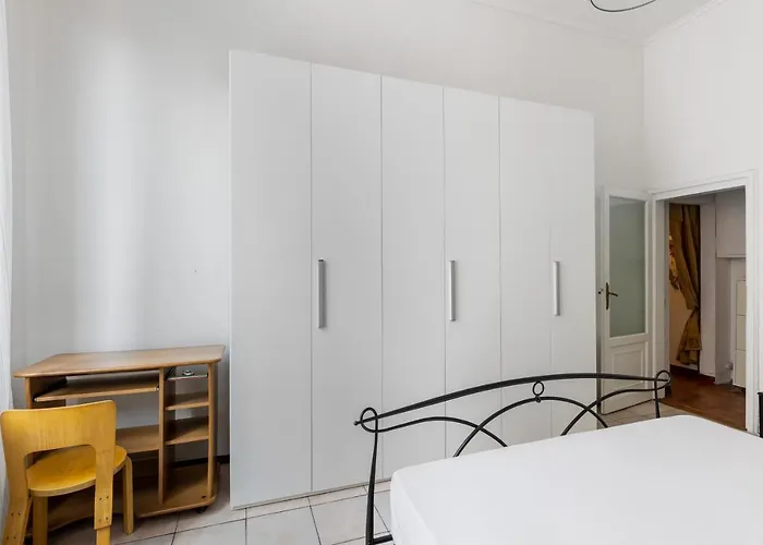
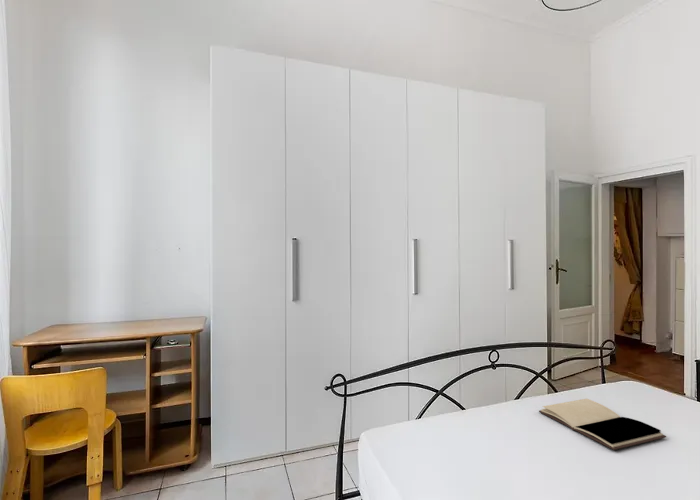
+ book (597, 420)
